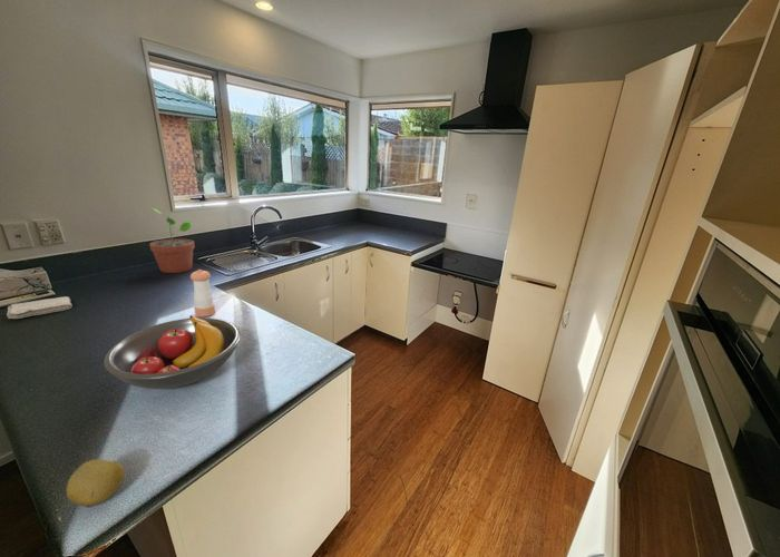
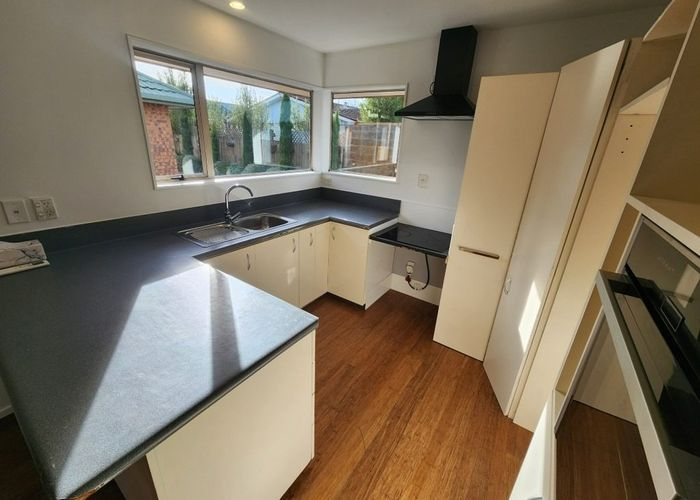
- pepper shaker (202, 292)
- washcloth (40, 306)
- fruit (96, 480)
- fruit bowl (179, 352)
- potted plant (172, 238)
